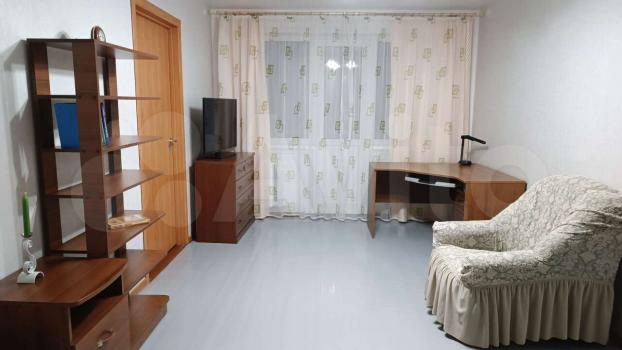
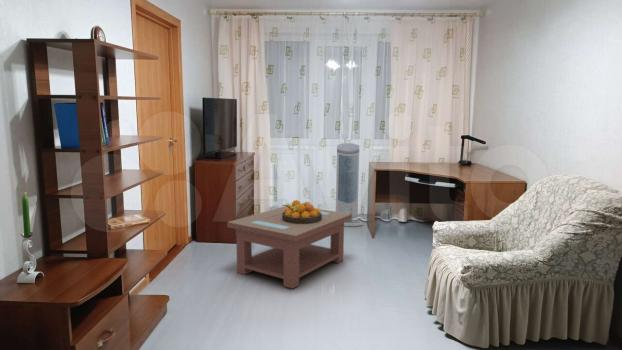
+ coffee table (292, 242)
+ fruit bowl (302, 210)
+ air purifier (347, 184)
